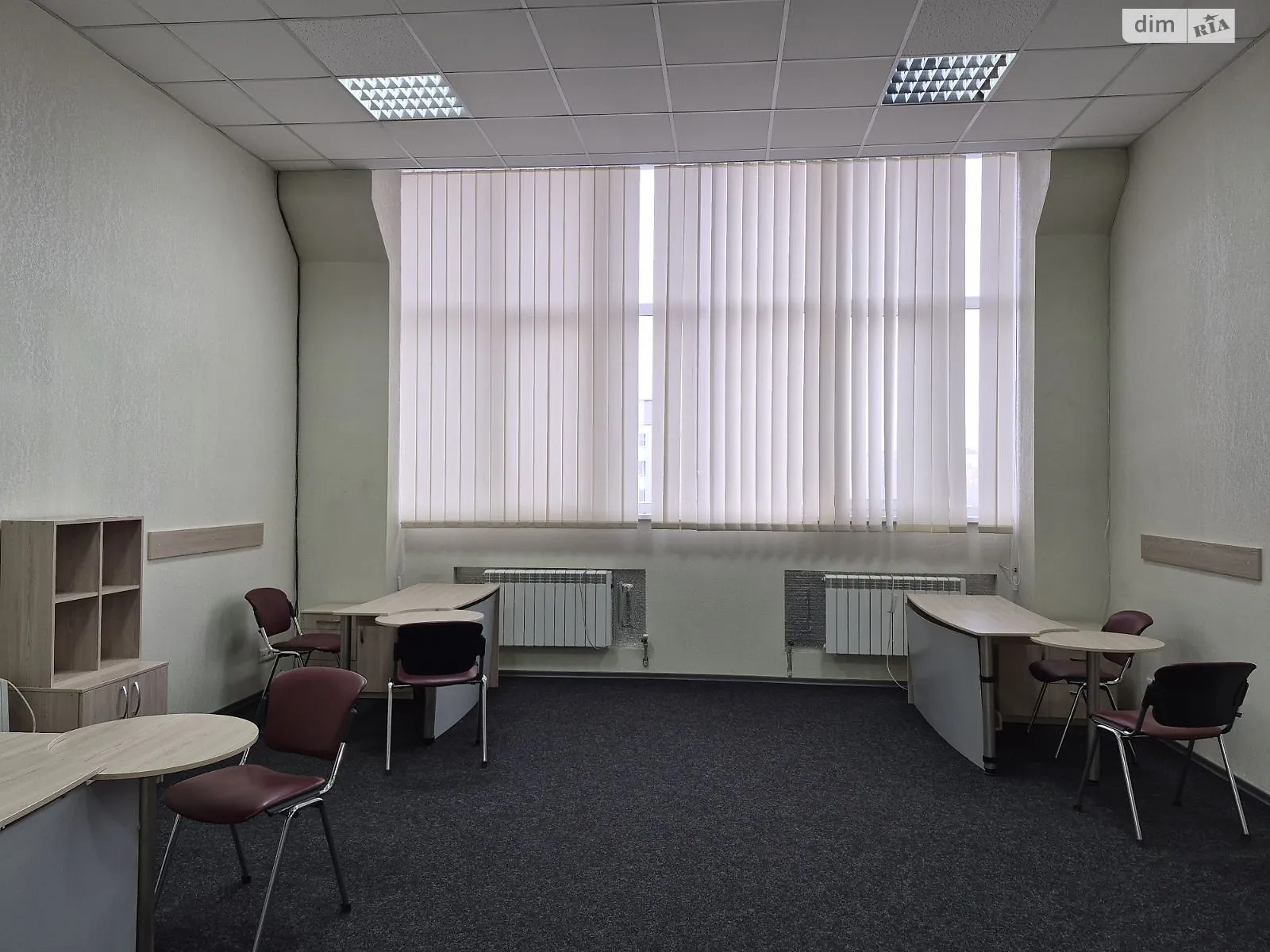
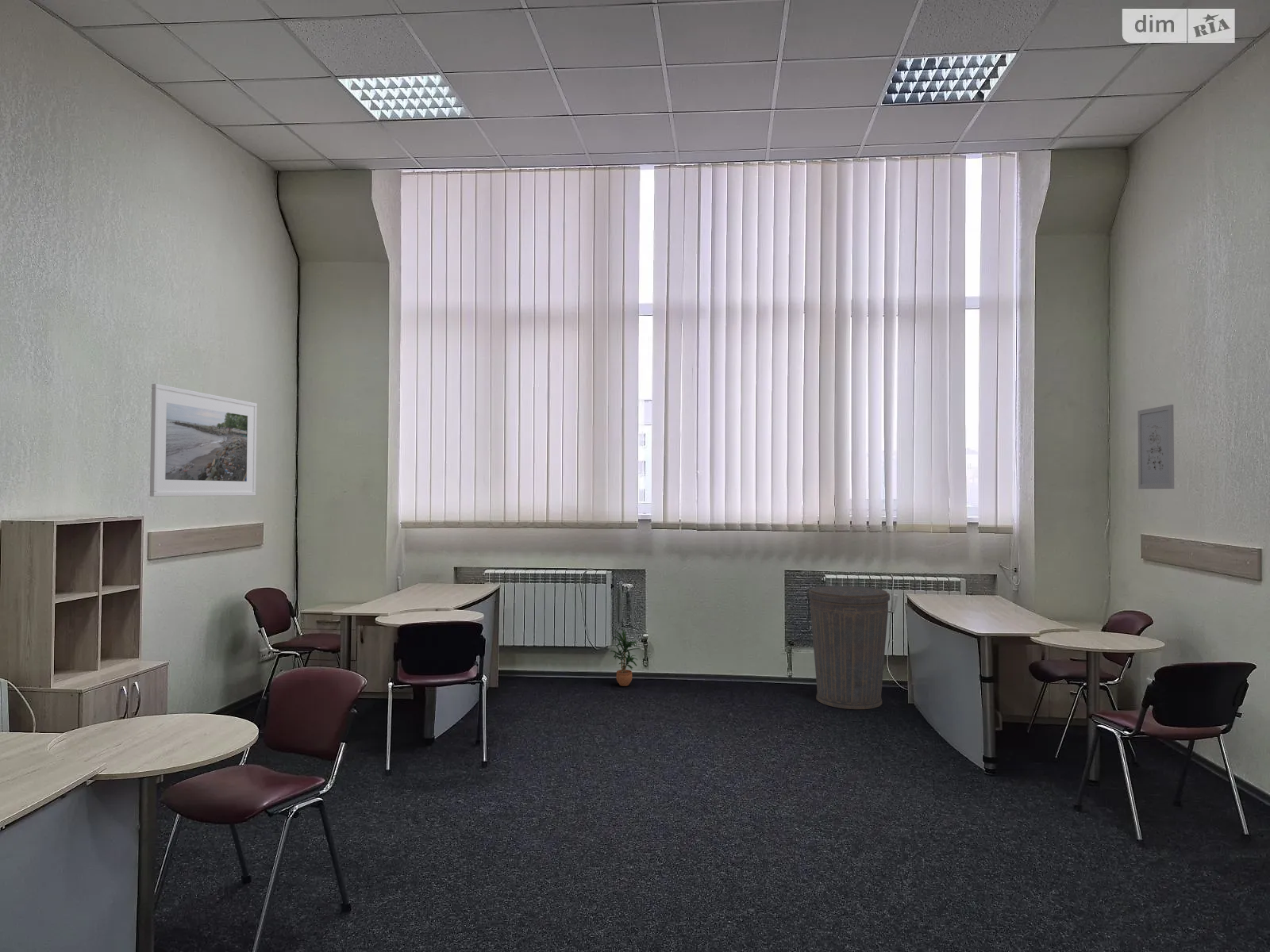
+ trash can (849, 645)
+ wall art (1155, 448)
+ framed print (209, 445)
+ potted plant (625, 657)
